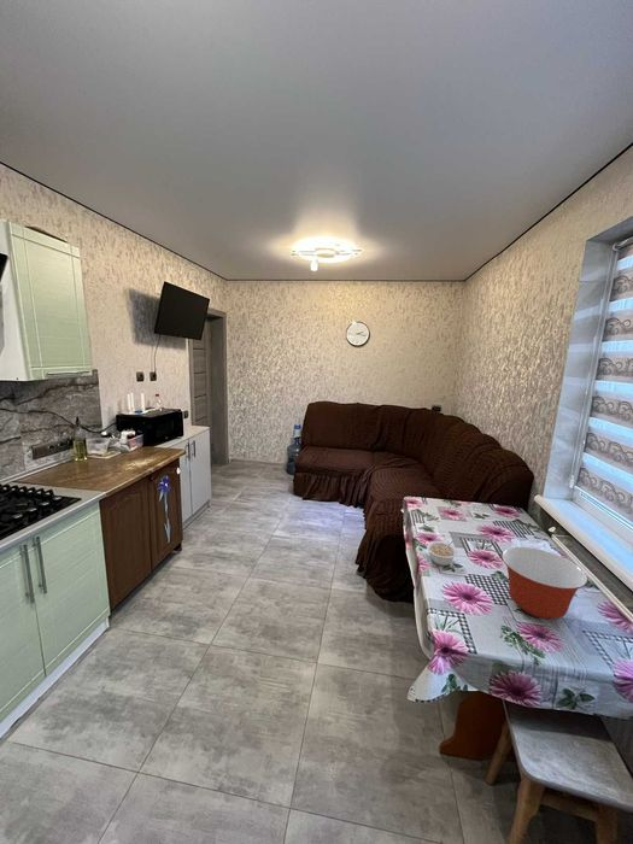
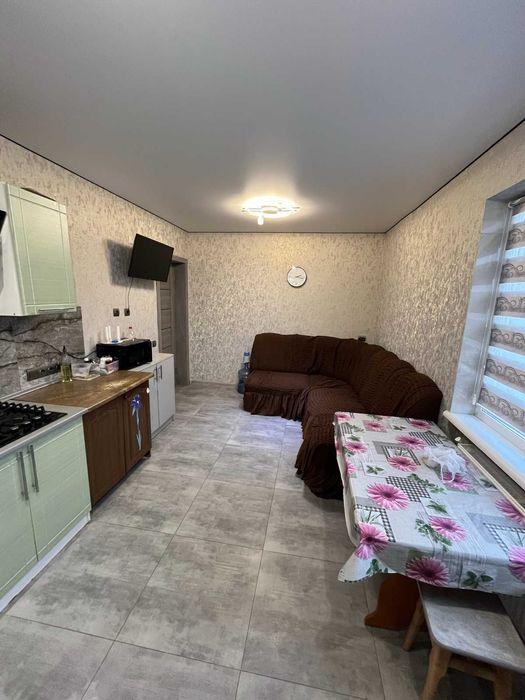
- legume (441, 552)
- mixing bowl (539, 586)
